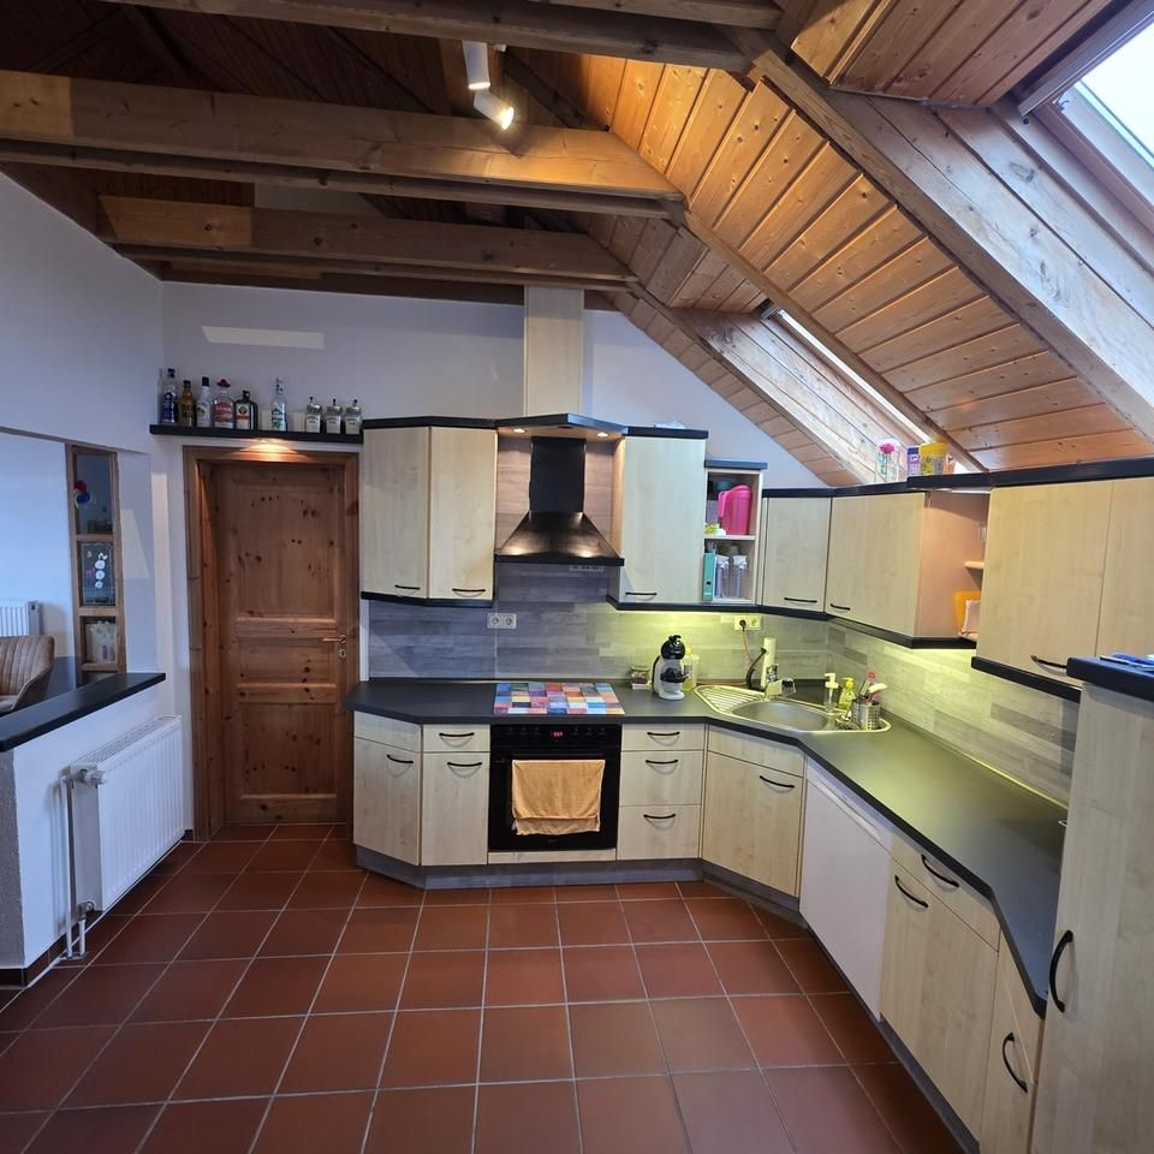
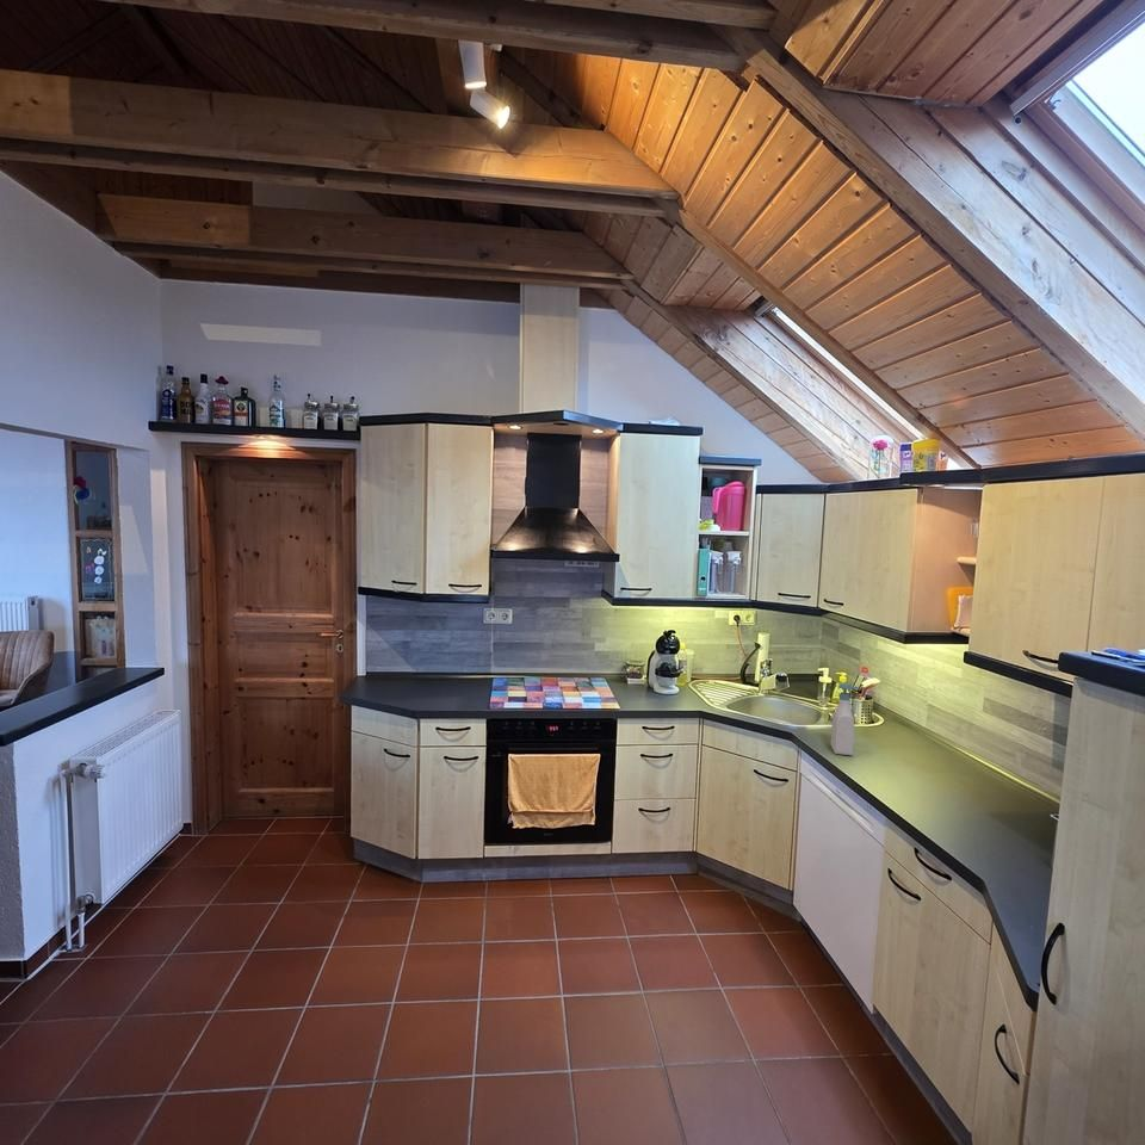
+ soap bottle (846, 717)
